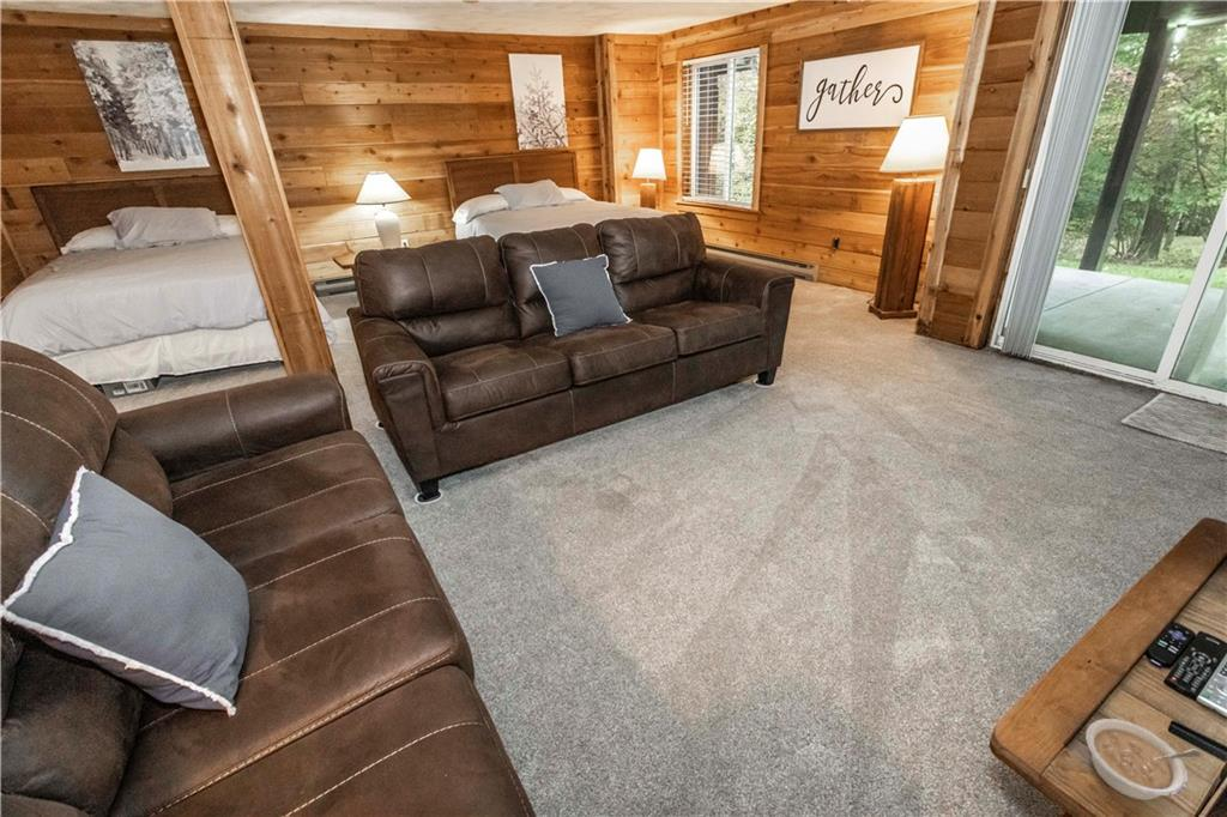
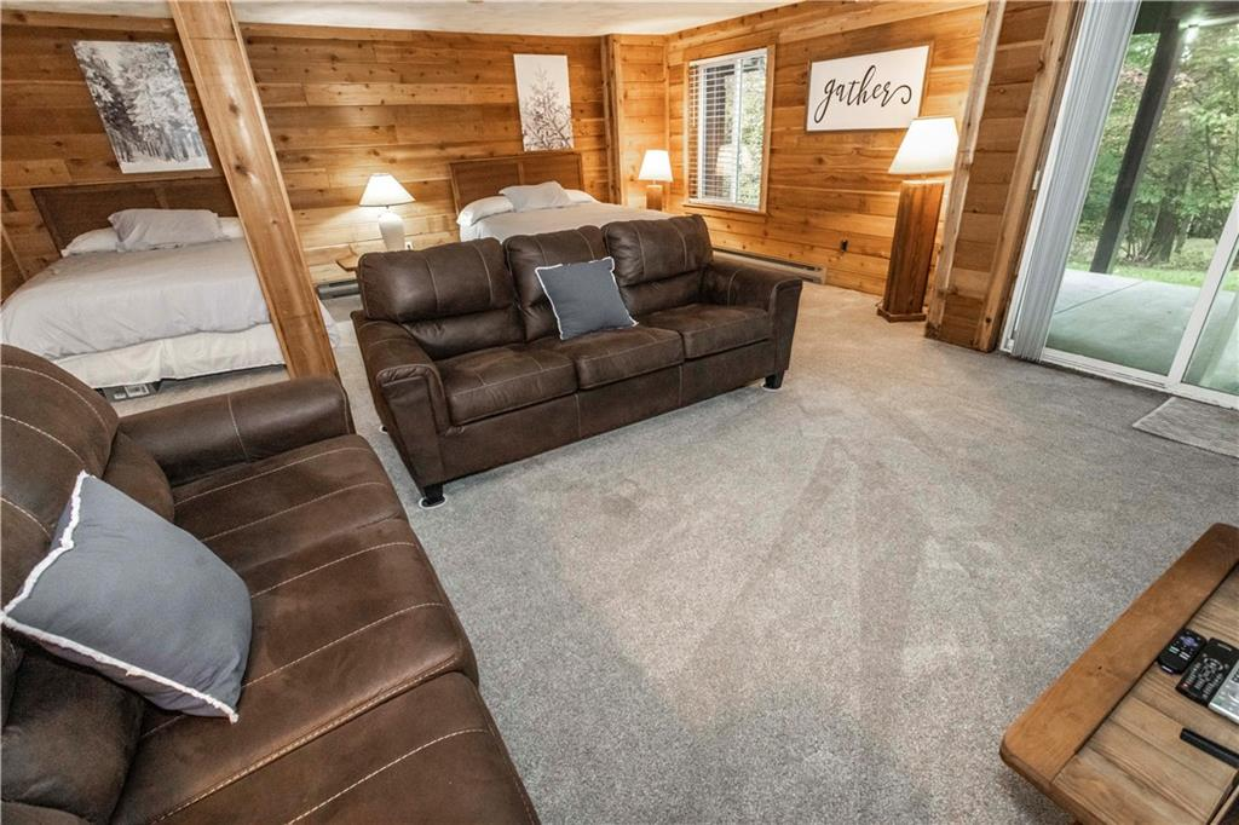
- legume (1132, 759)
